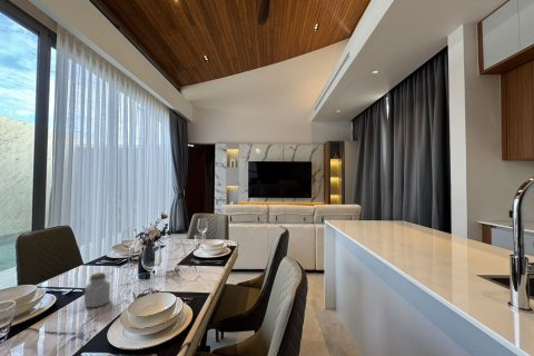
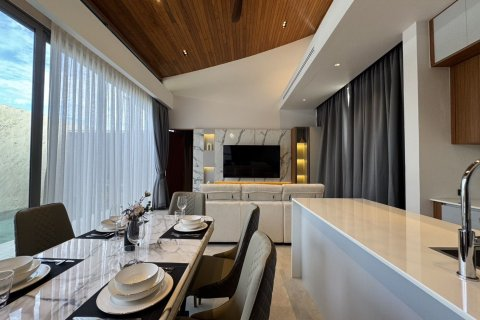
- jar (97, 288)
